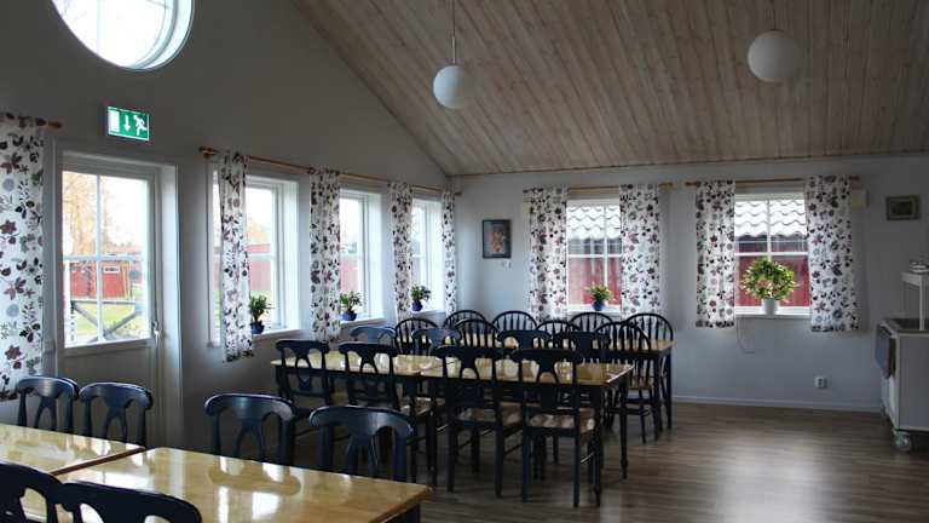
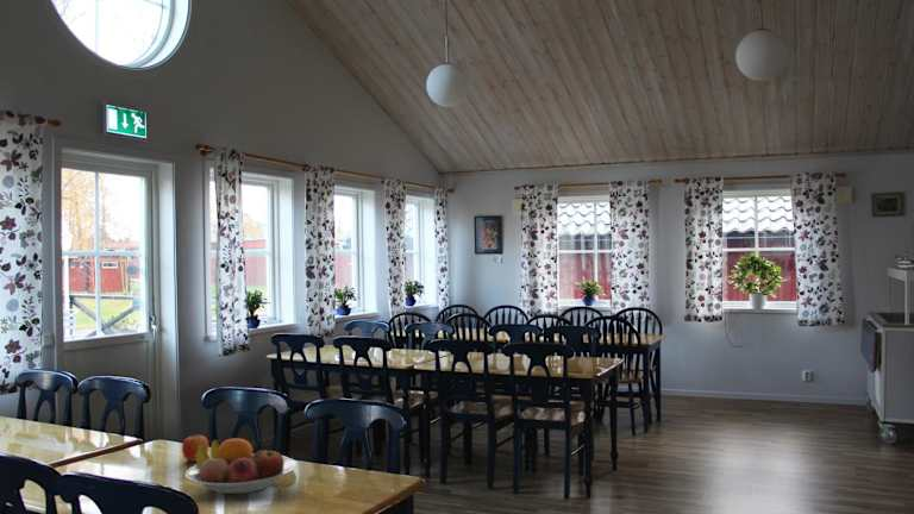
+ fruit bowl (242, 463)
+ apple (195, 446)
